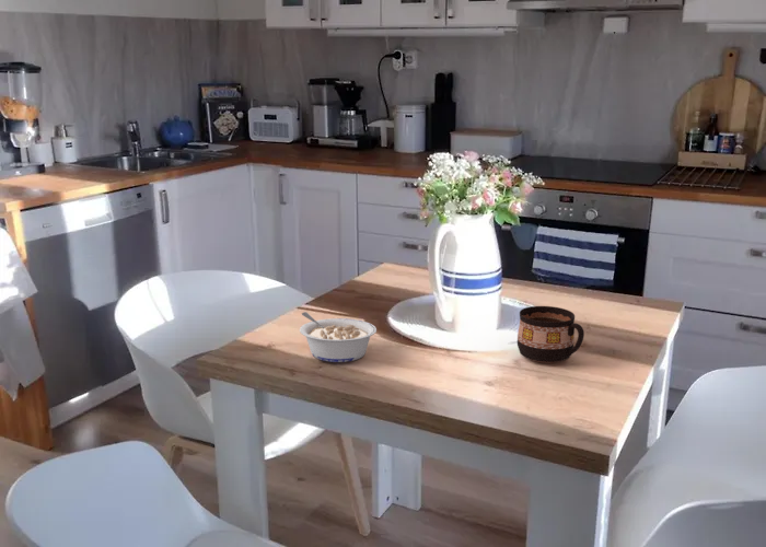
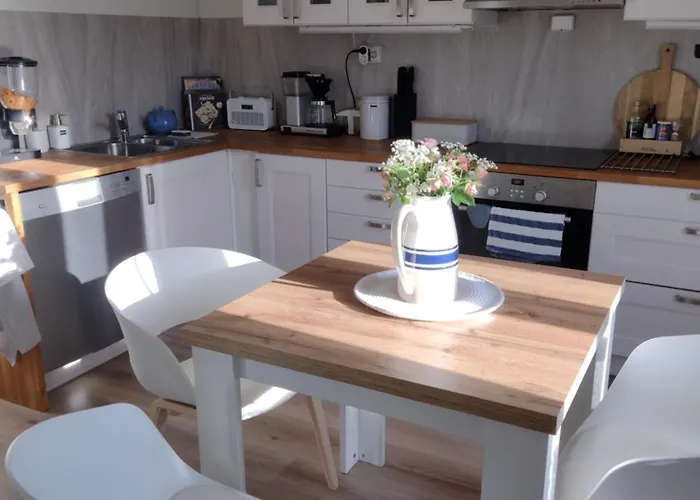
- cup (546, 336)
- legume (335, 338)
